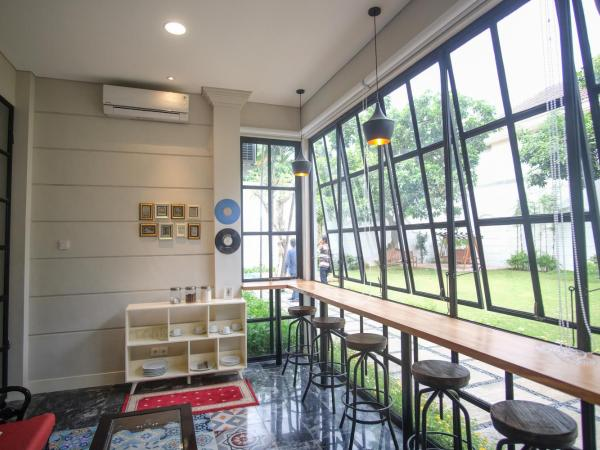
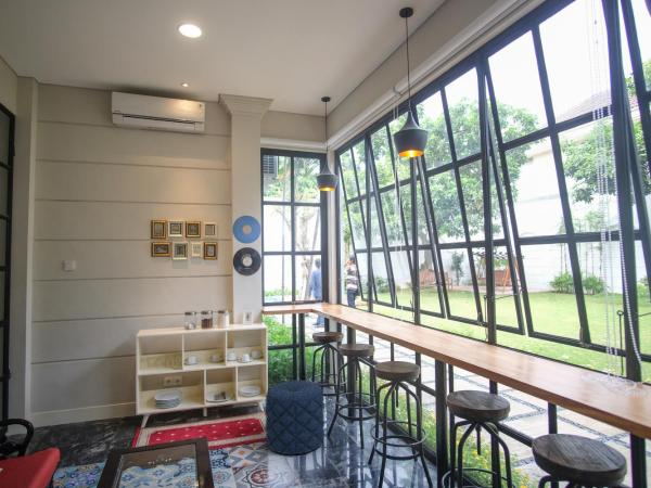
+ pouf (294, 413)
